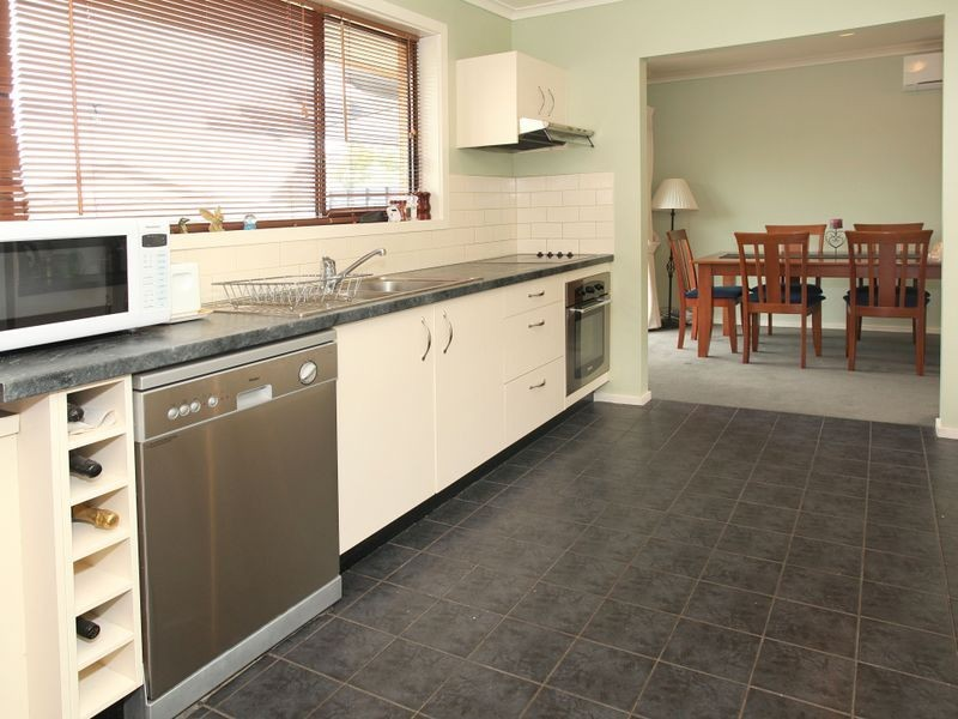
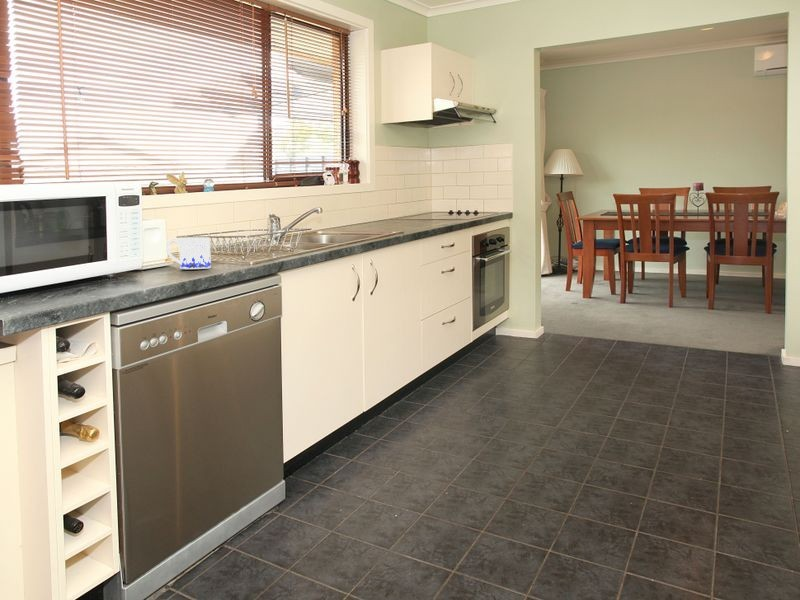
+ mug (190, 253)
